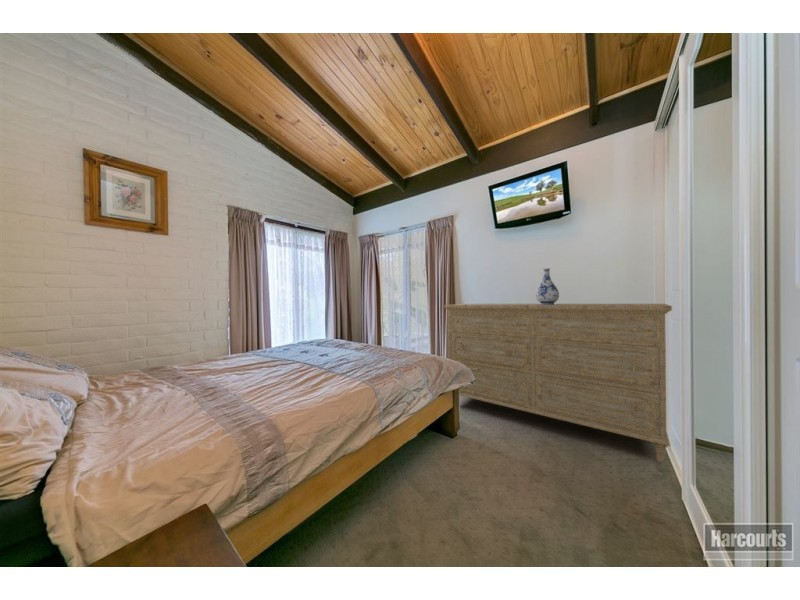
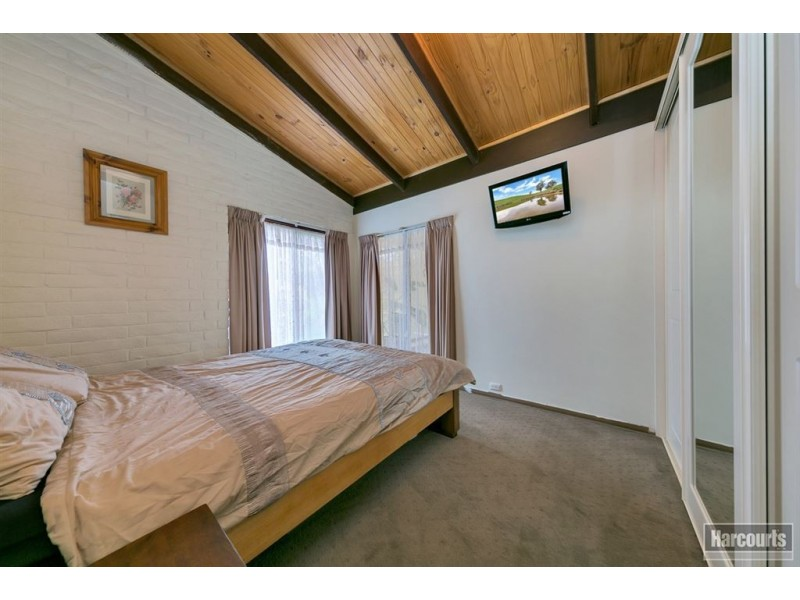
- dresser (539, 361)
- vase (547, 286)
